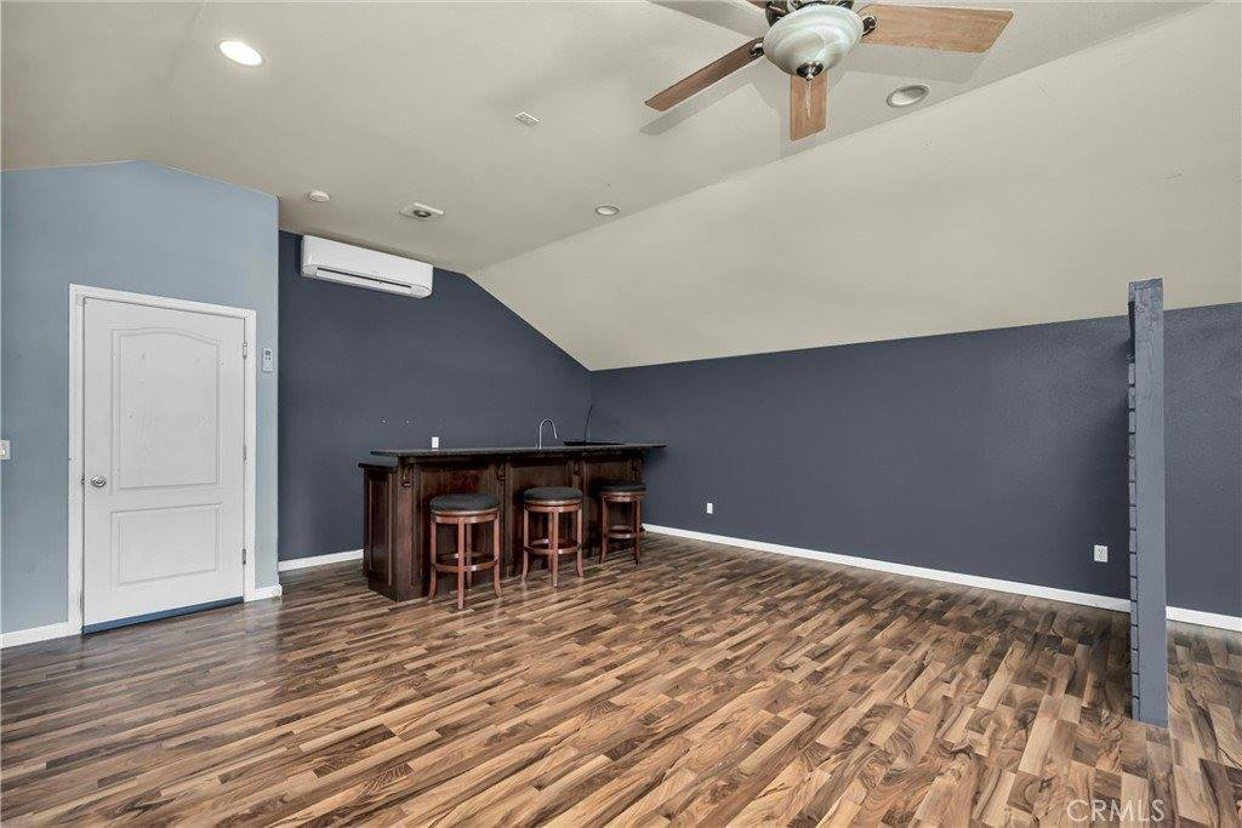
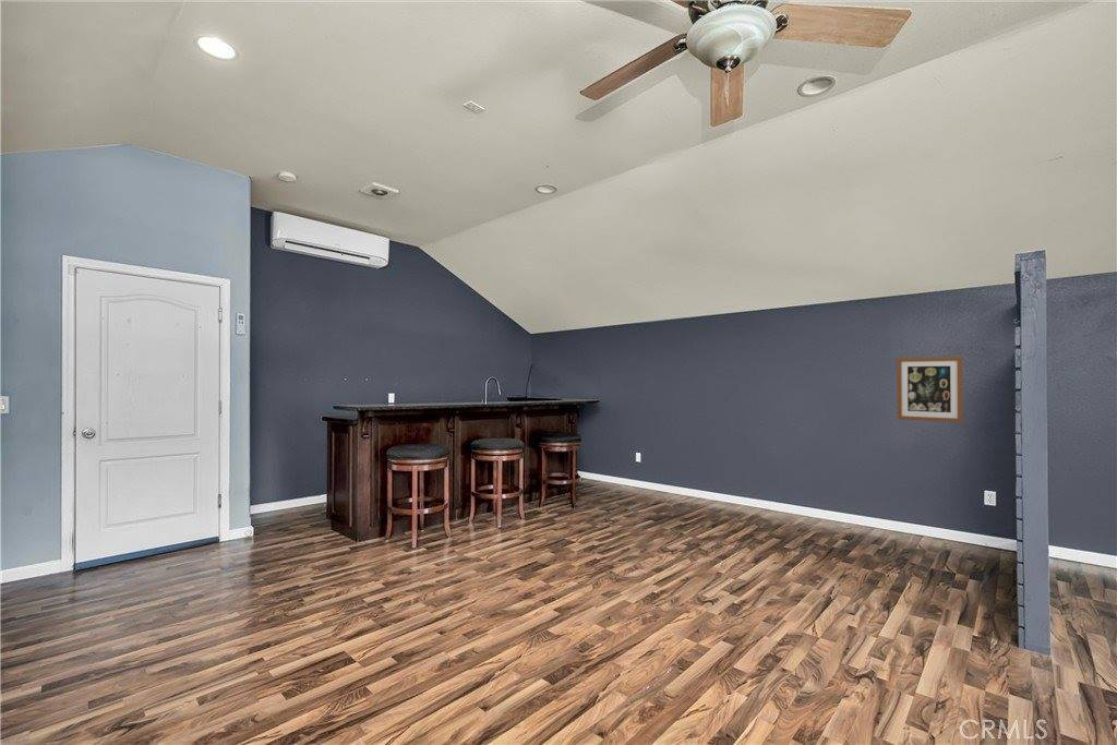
+ wall art (928, 388)
